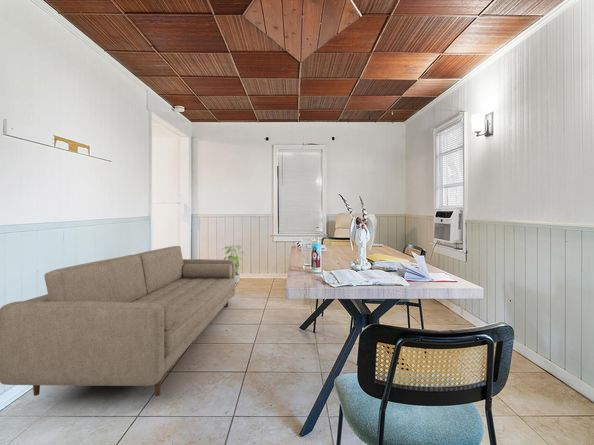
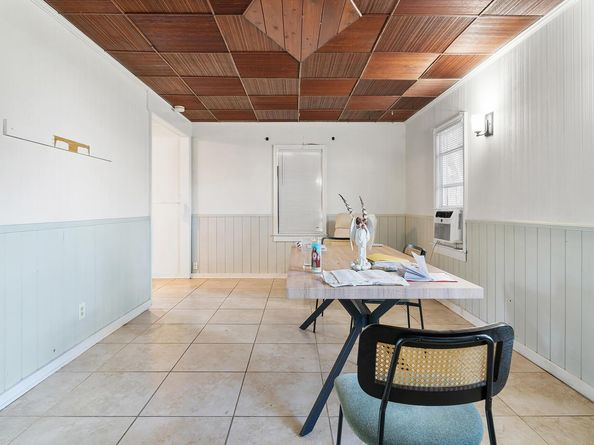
- potted plant (231, 259)
- sofa (162, 296)
